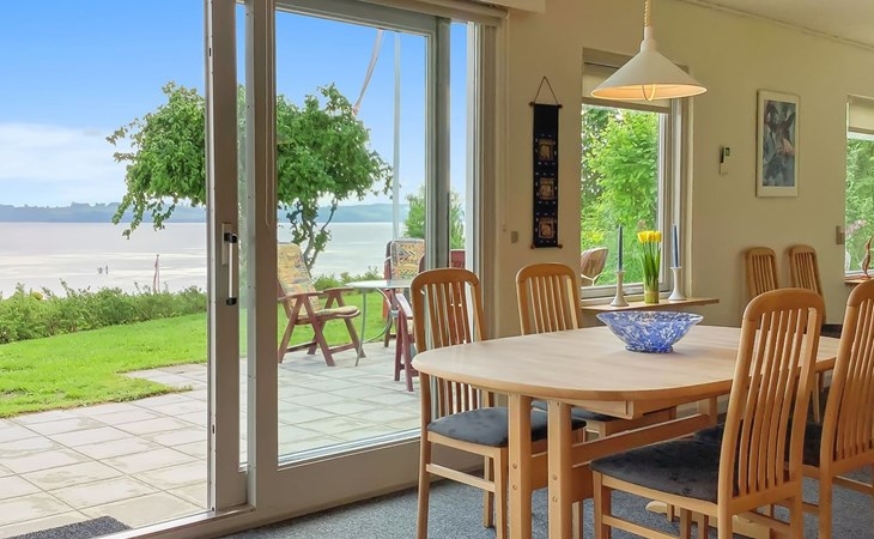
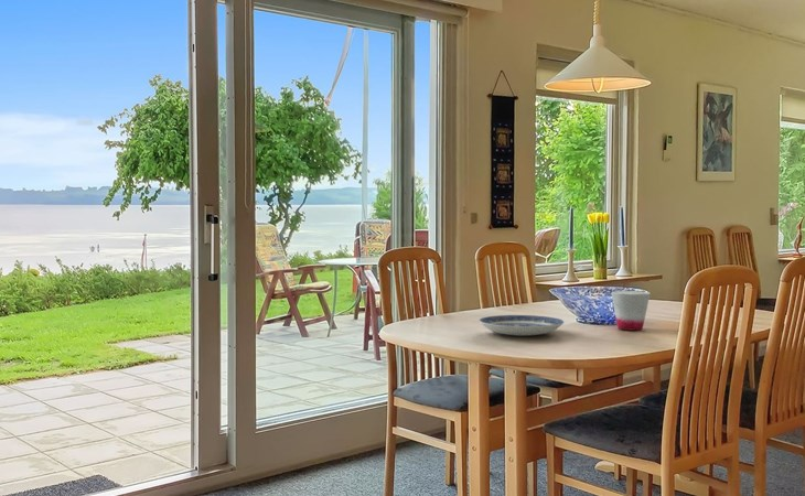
+ plate (520, 326)
+ cup (630, 310)
